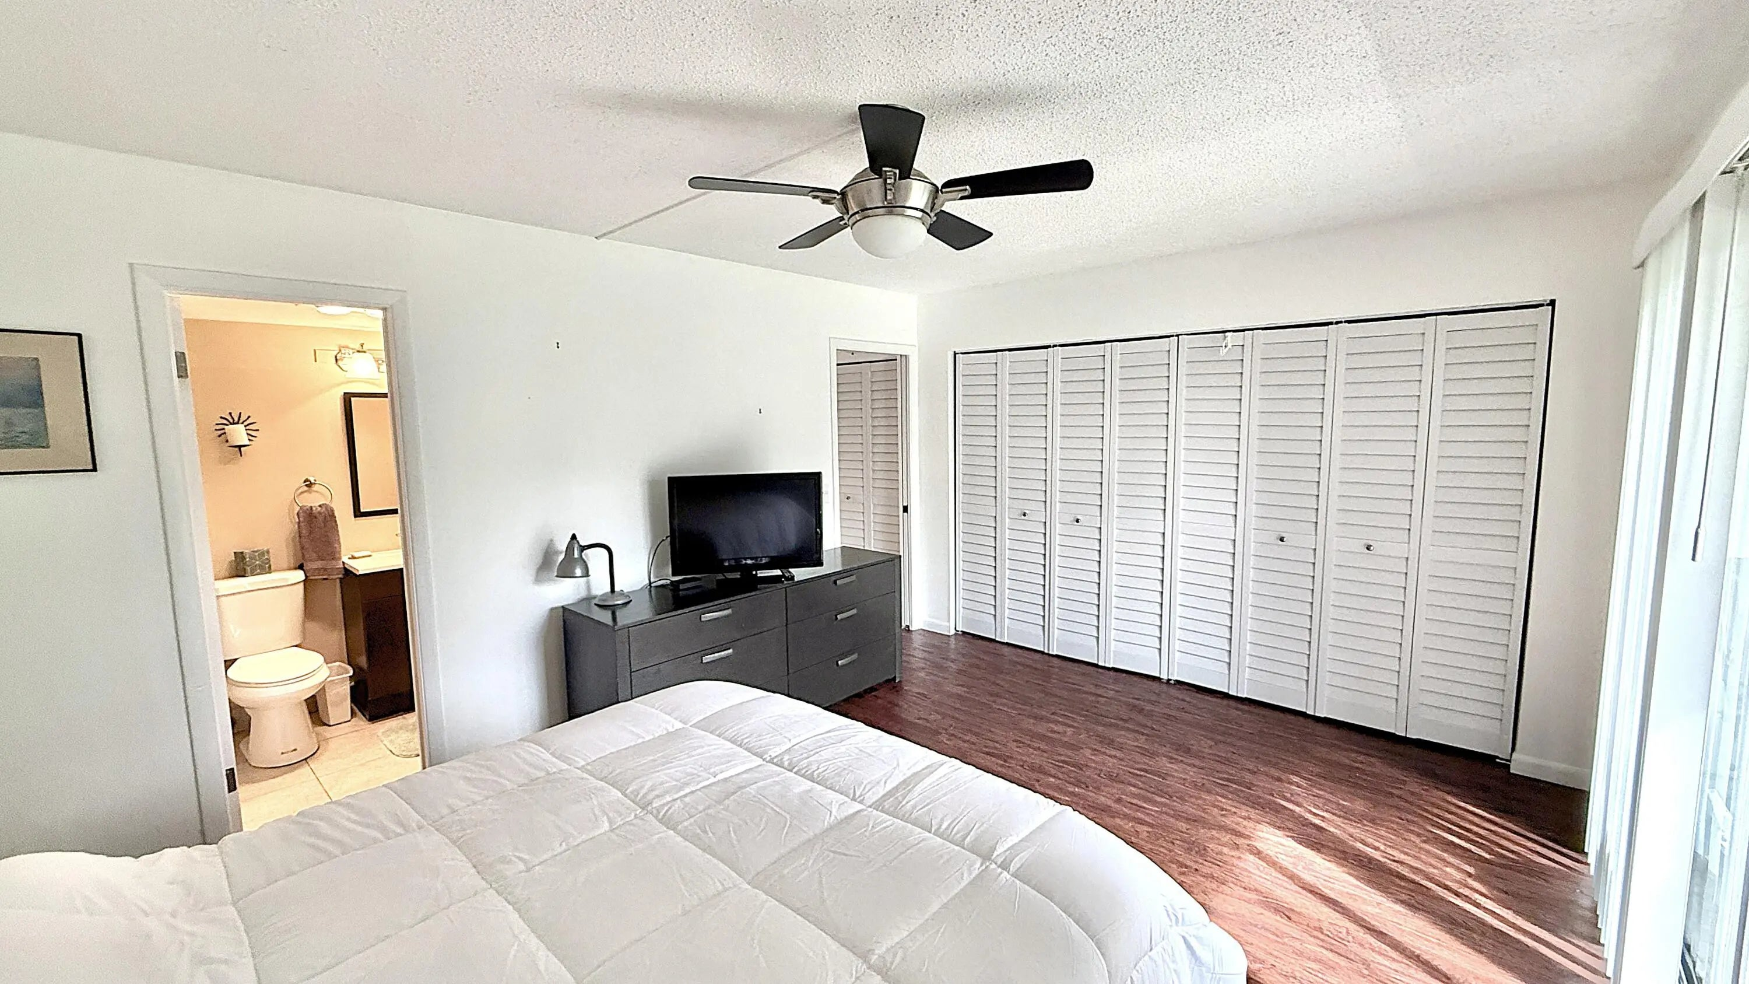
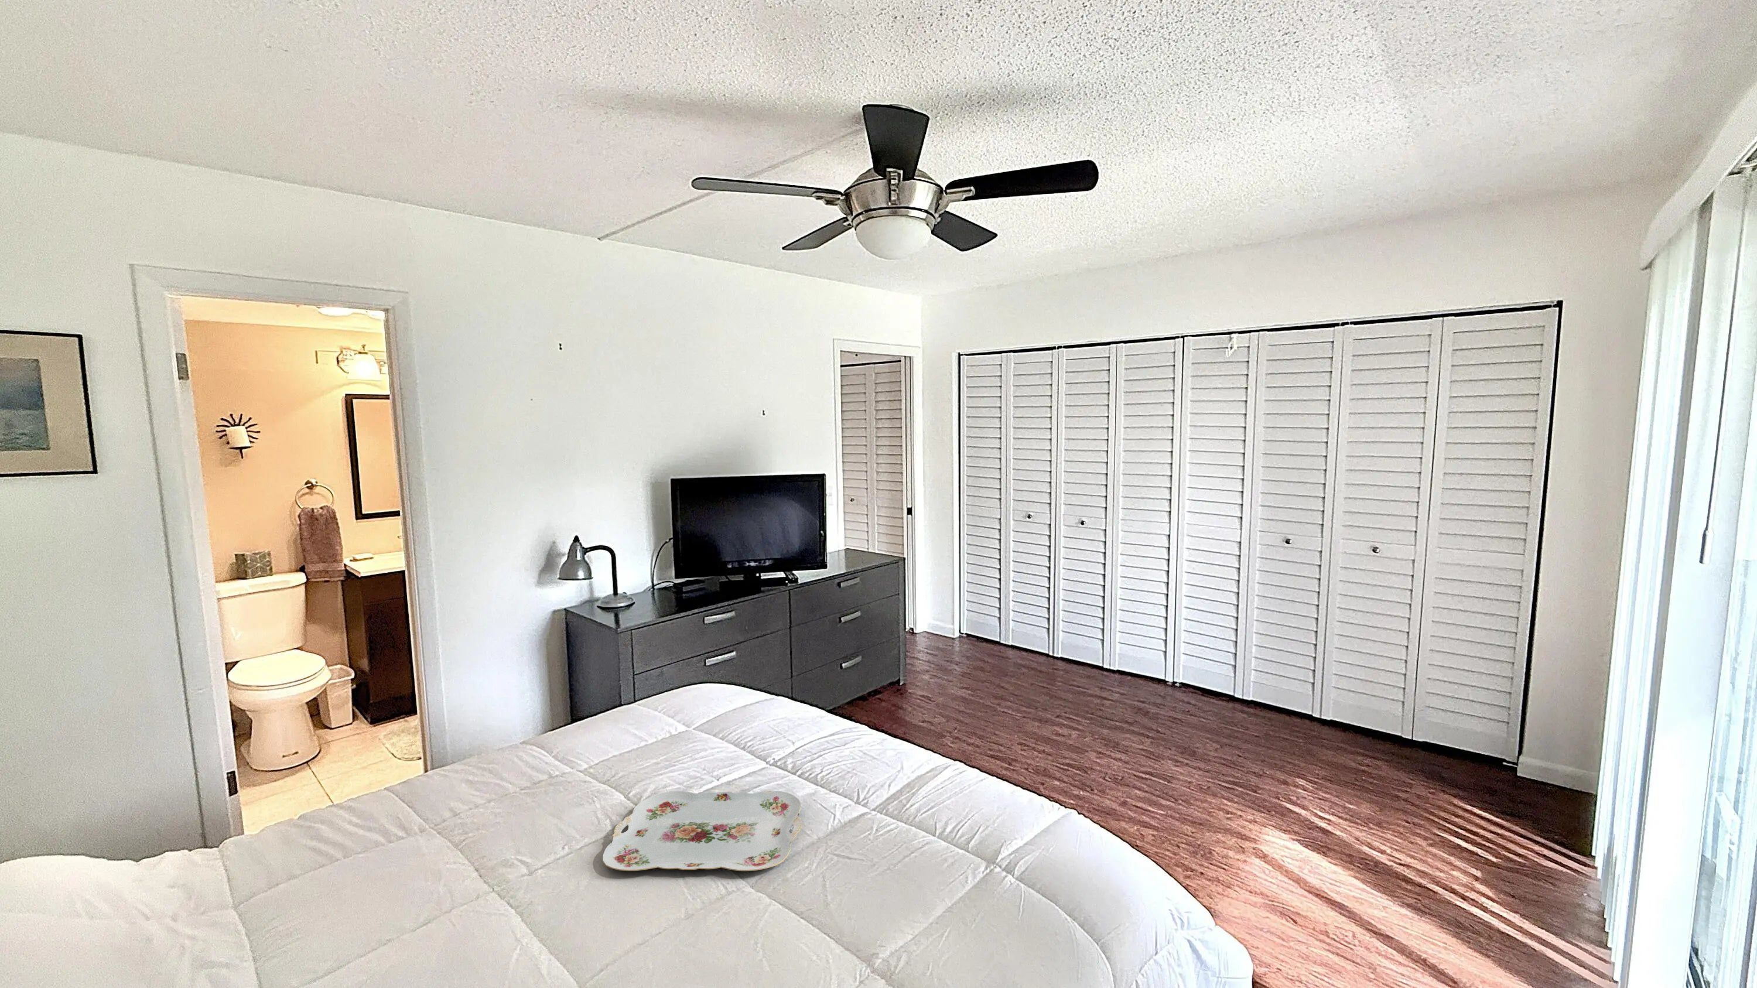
+ serving tray (708, 829)
